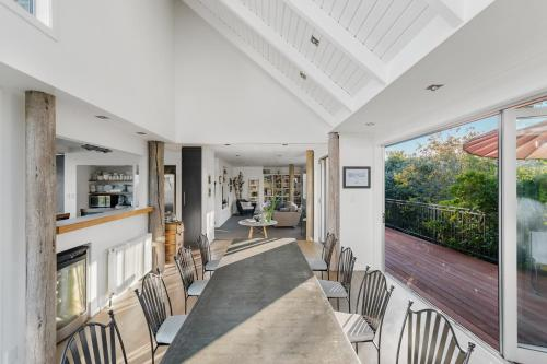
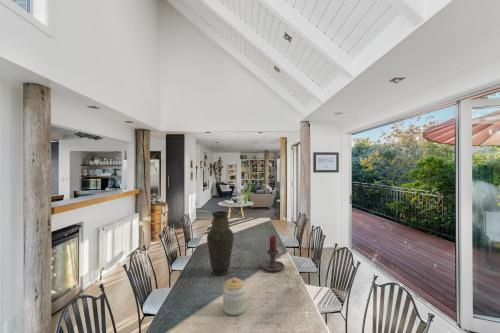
+ candle holder (272, 250)
+ jar (234, 293)
+ vase (220, 242)
